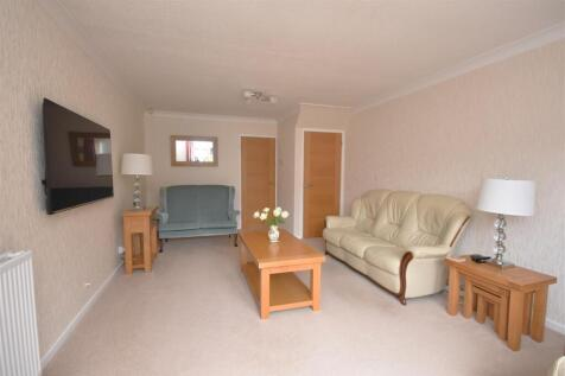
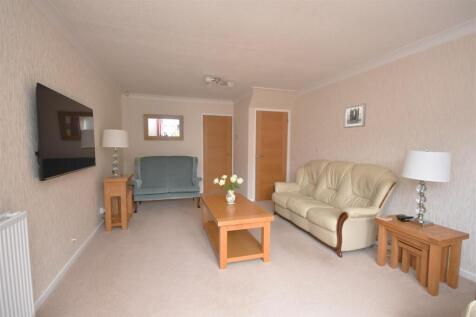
+ wall art (354, 116)
